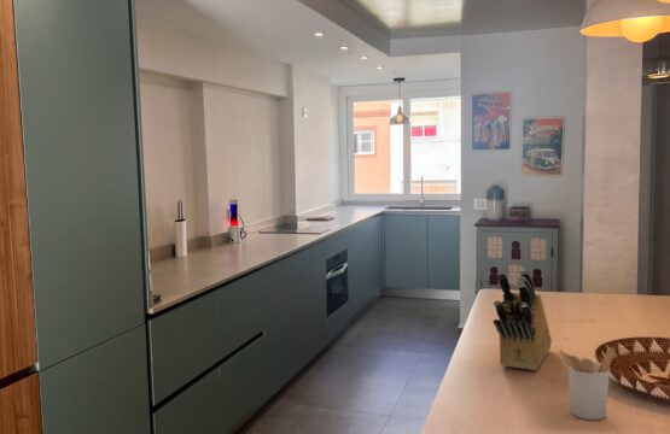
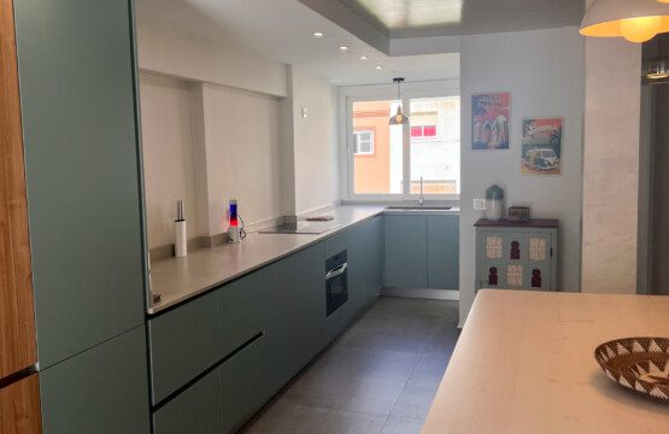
- knife block (523, 312)
- utensil holder (584, 381)
